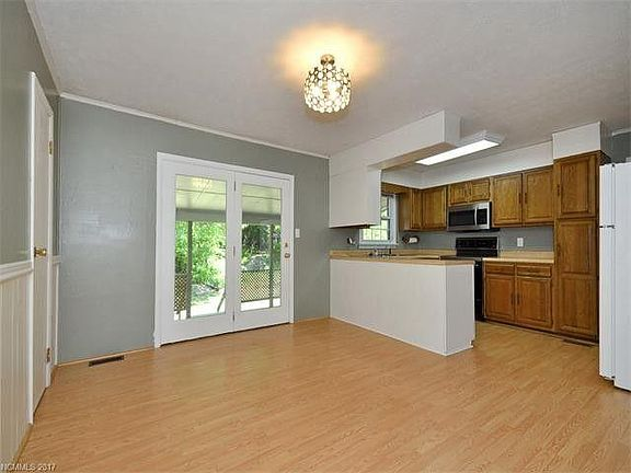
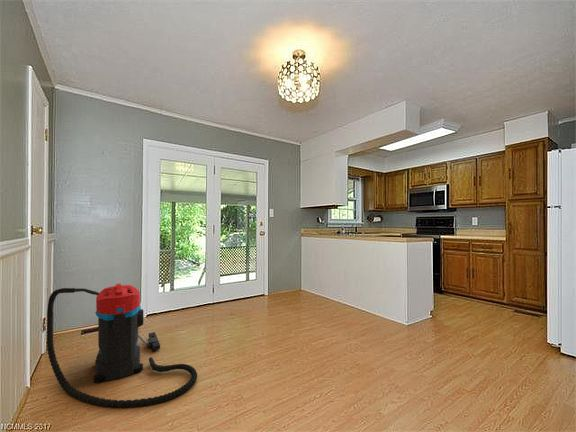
+ vacuum cleaner (118, 331)
